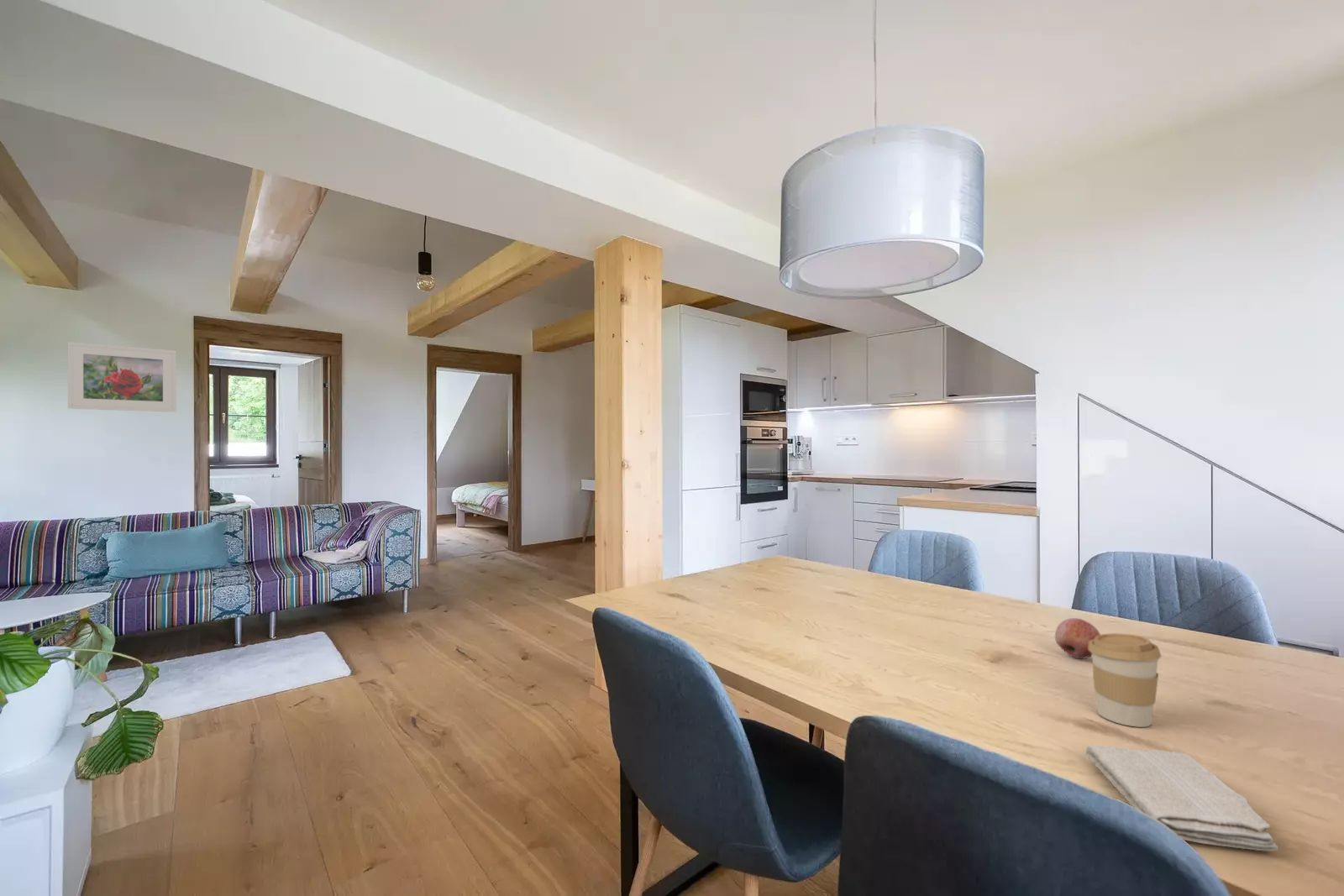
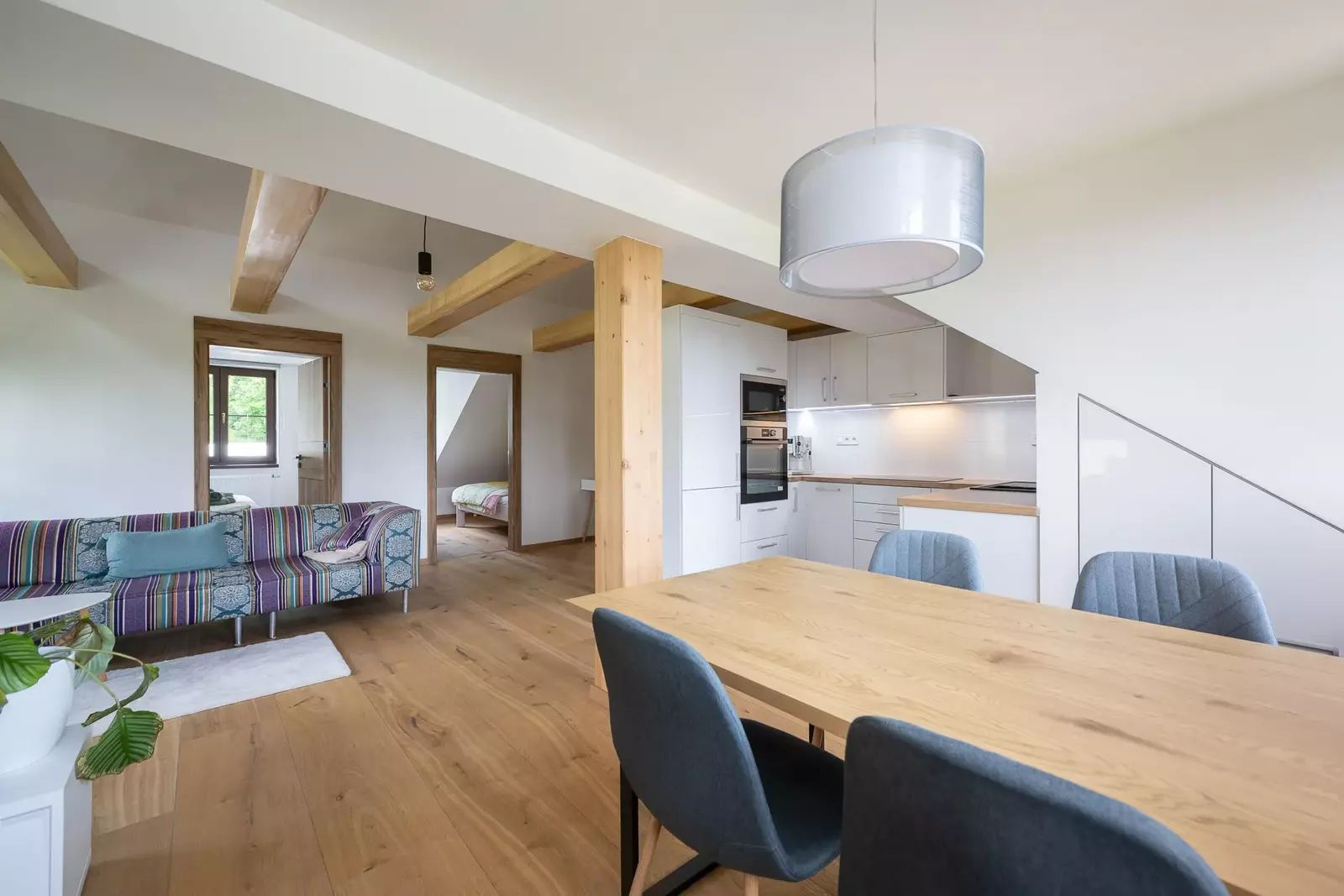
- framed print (124, 378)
- washcloth (1170, 789)
- coffee cup (1123, 676)
- fruit (1077, 637)
